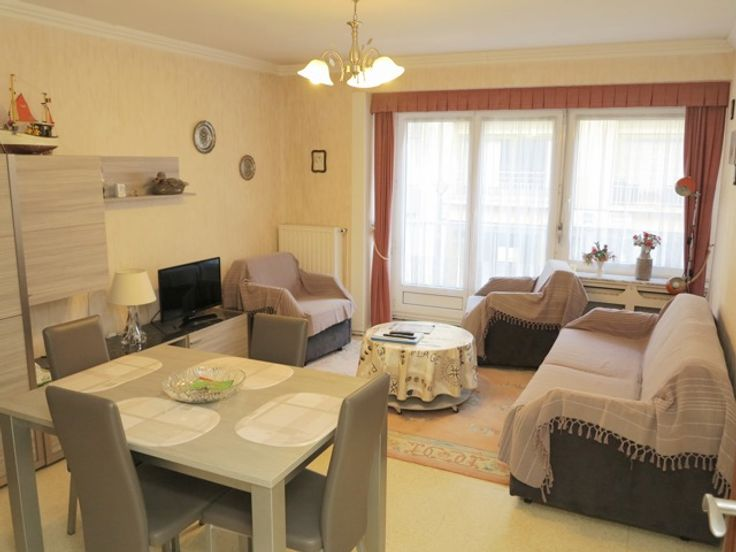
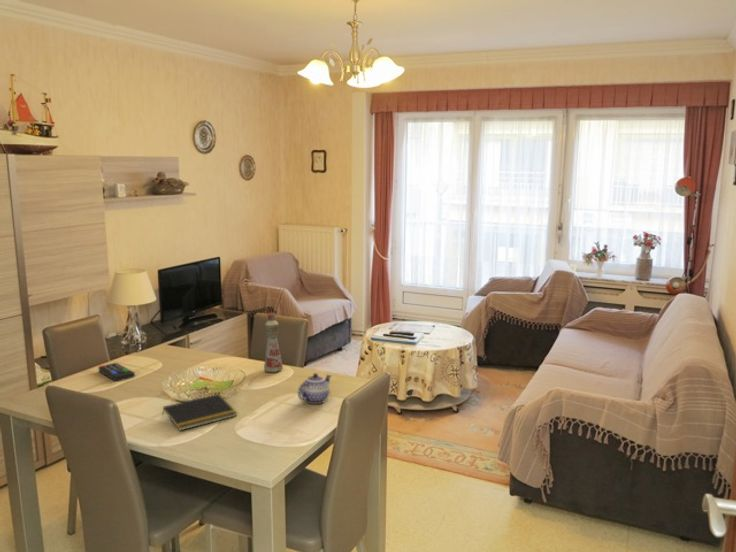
+ teapot (315, 387)
+ notepad (200, 411)
+ remote control (116, 371)
+ bottle (272, 341)
